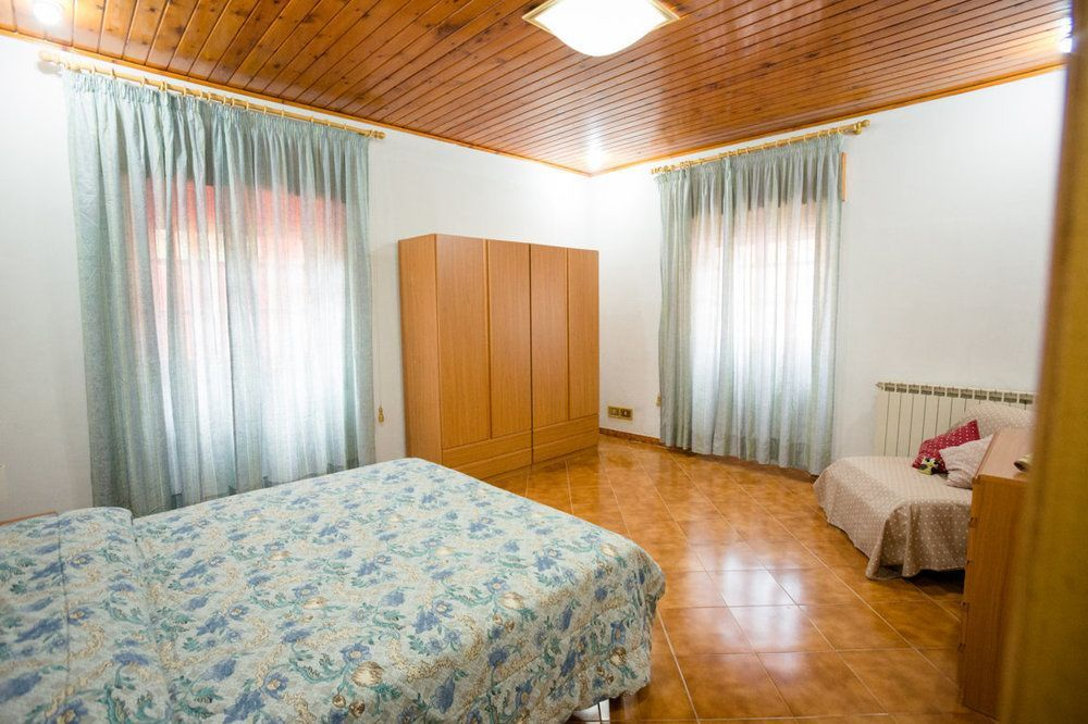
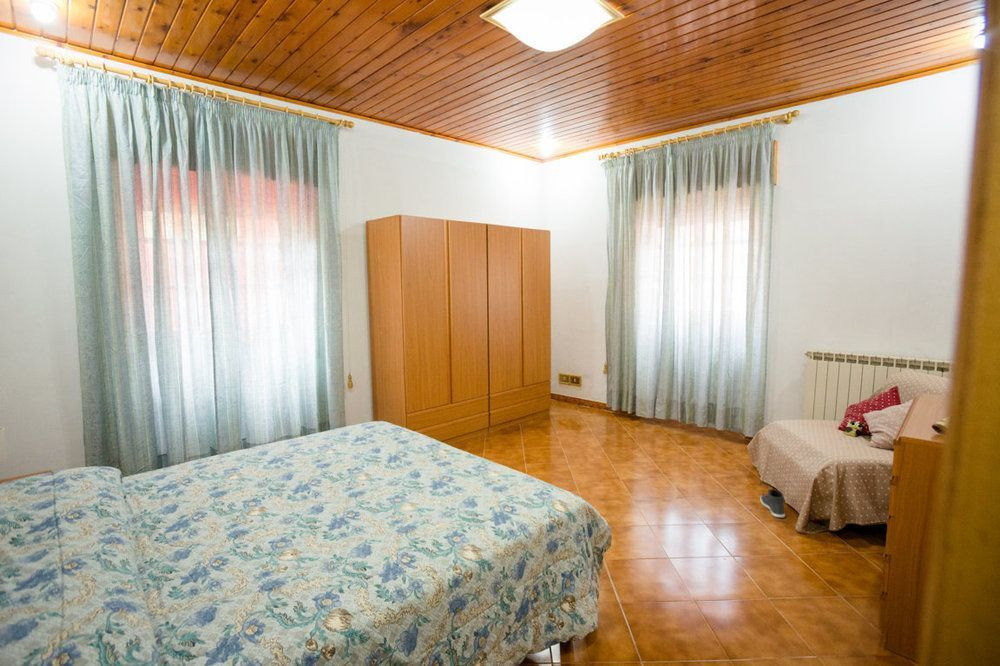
+ sneaker (773, 497)
